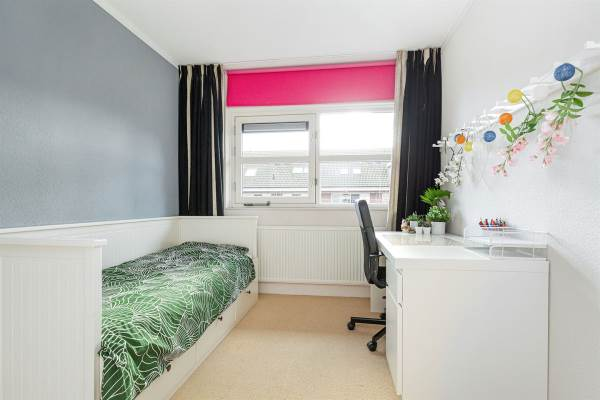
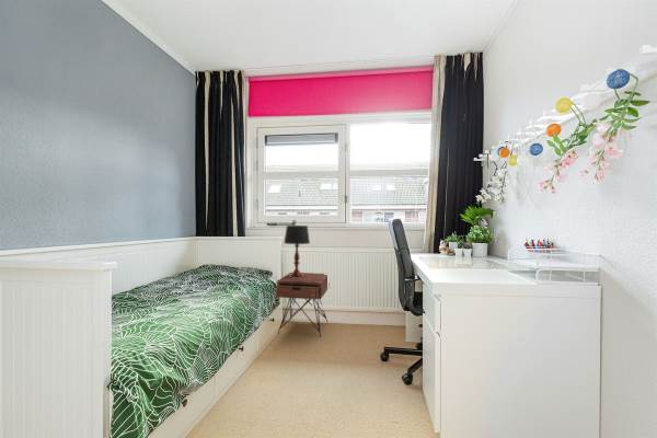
+ nightstand (303, 303)
+ table lamp (297, 251)
